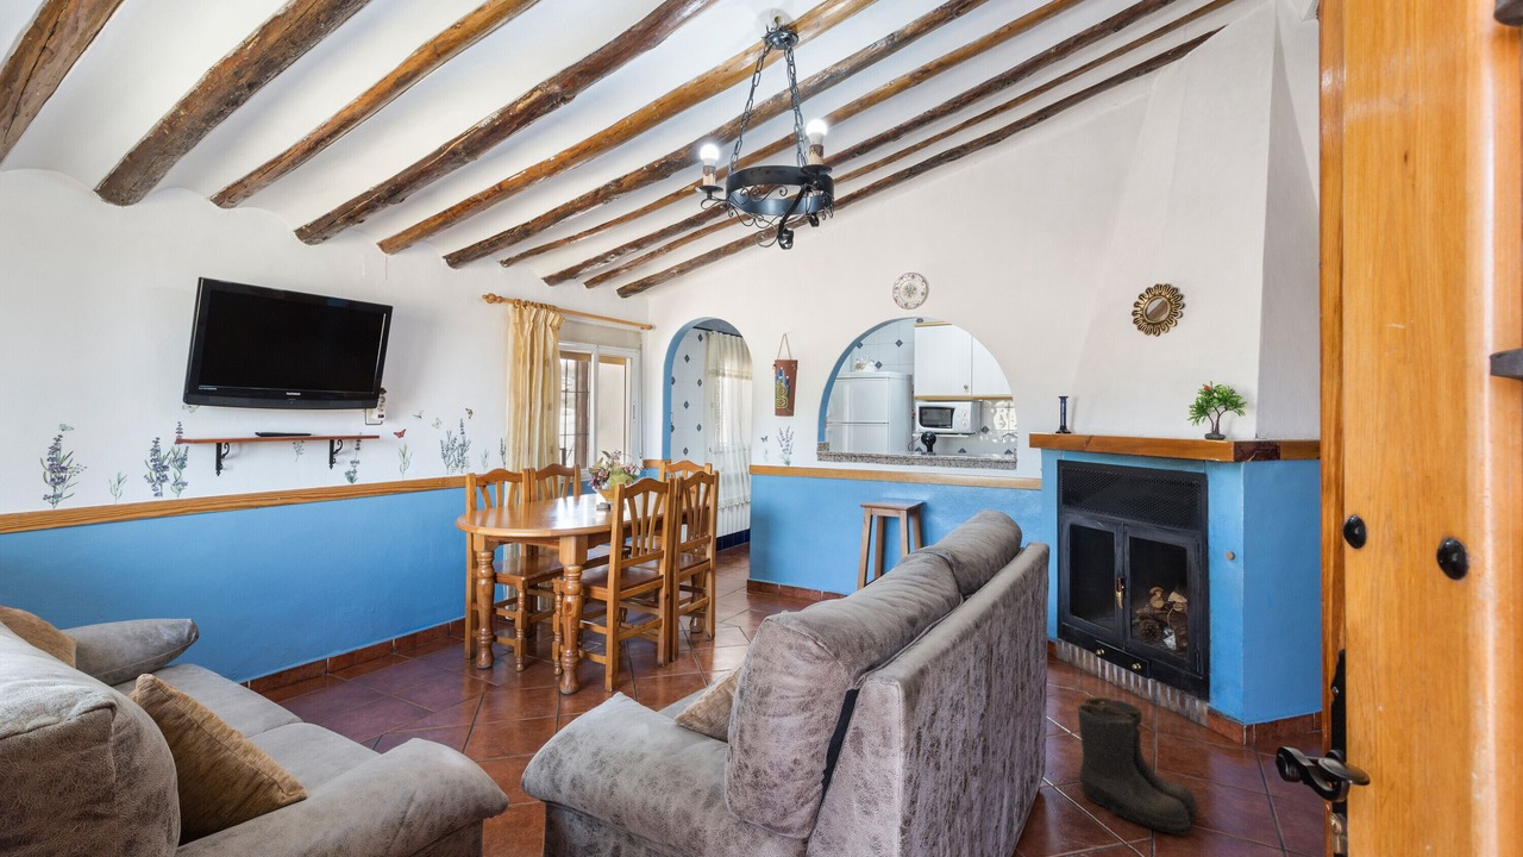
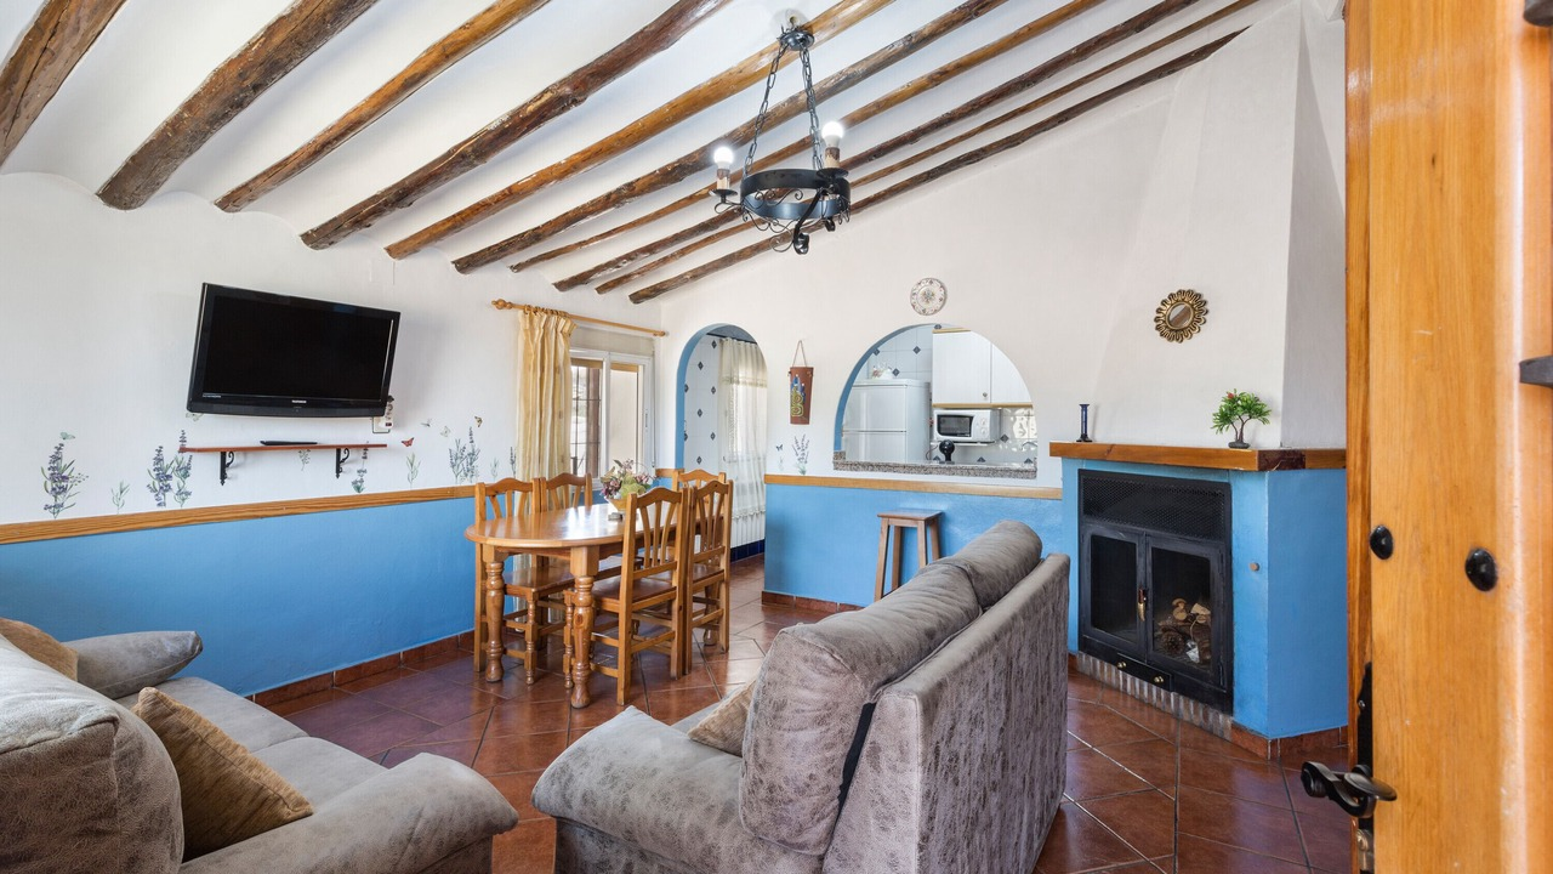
- boots (1135, 759)
